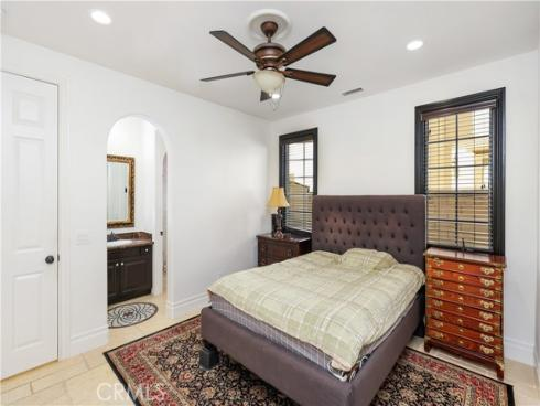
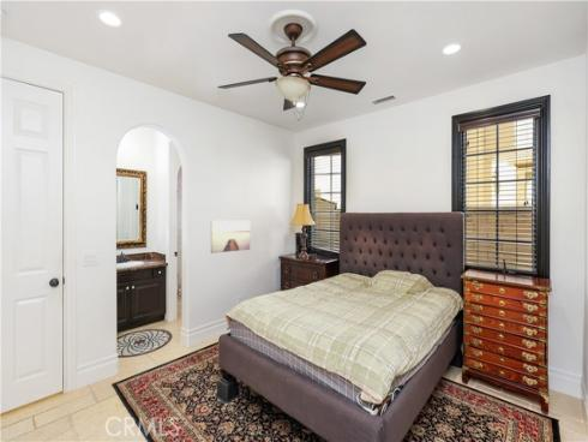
+ wall art (230, 235)
